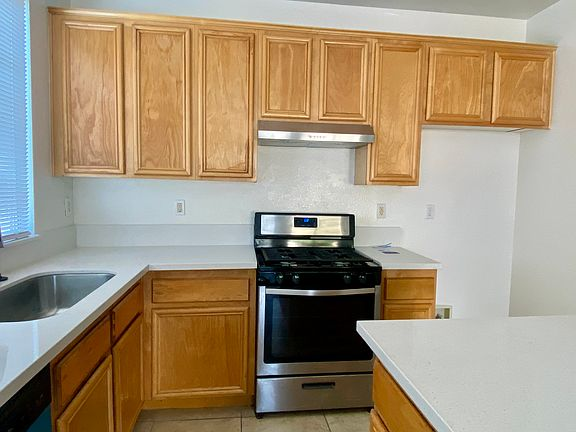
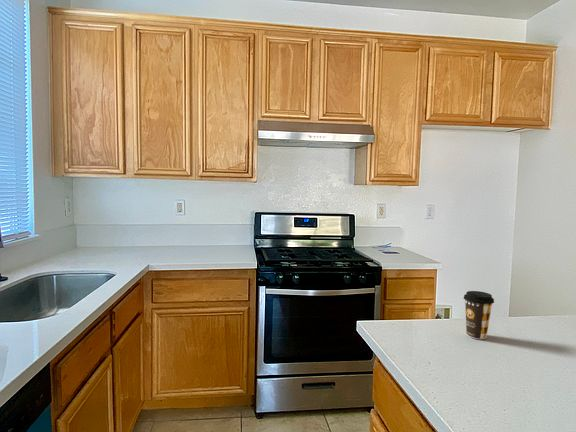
+ coffee cup (477, 314)
